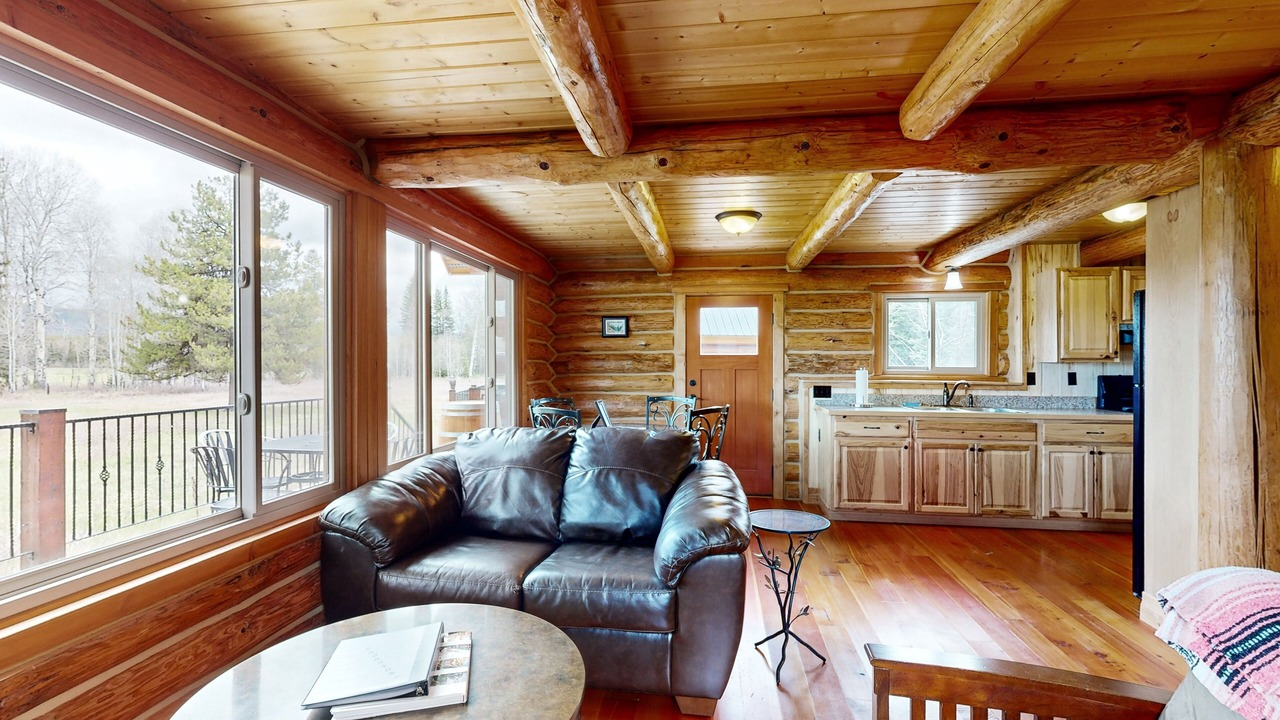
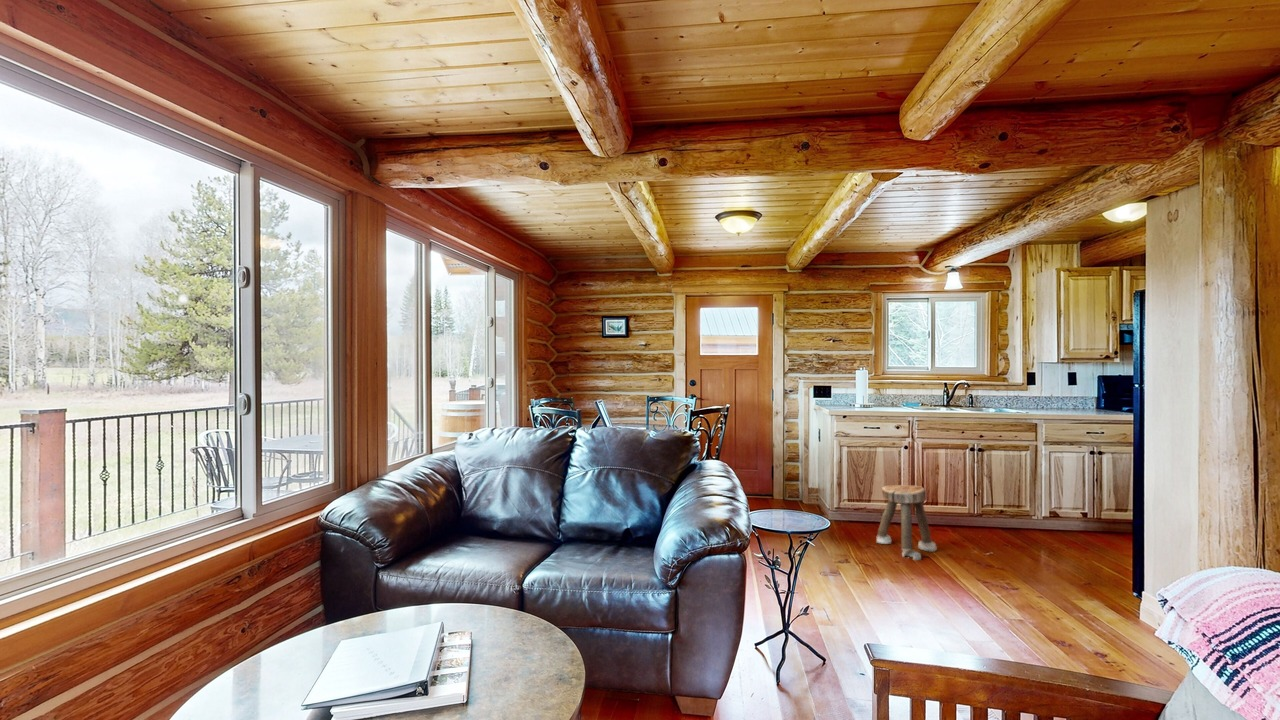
+ stool (902, 517)
